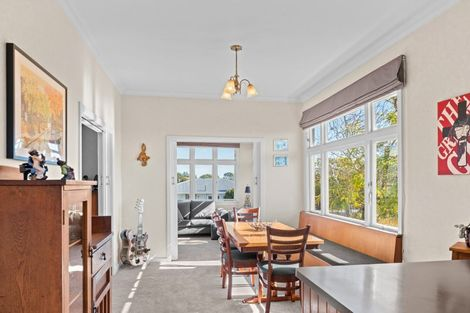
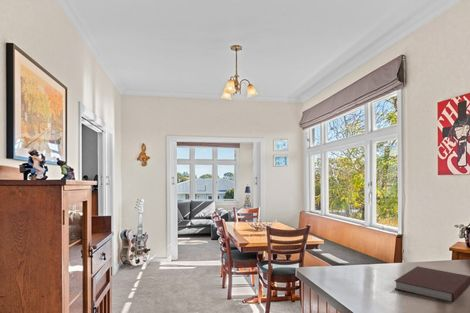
+ notebook (433, 282)
